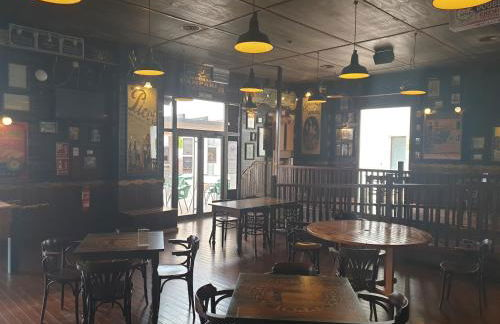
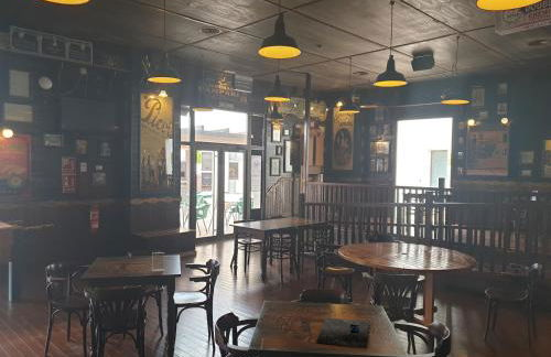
+ placemat (344, 326)
